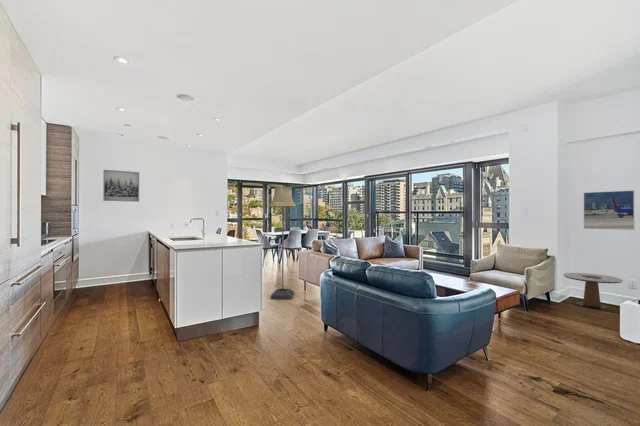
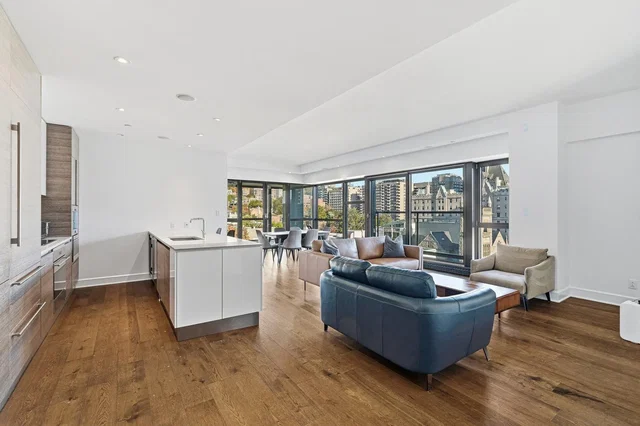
- side table (591, 291)
- floor lamp (282, 241)
- wall art (121, 186)
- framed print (607, 210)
